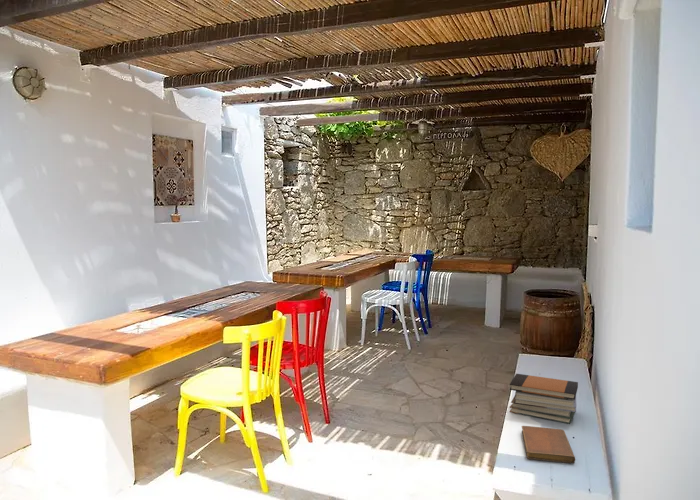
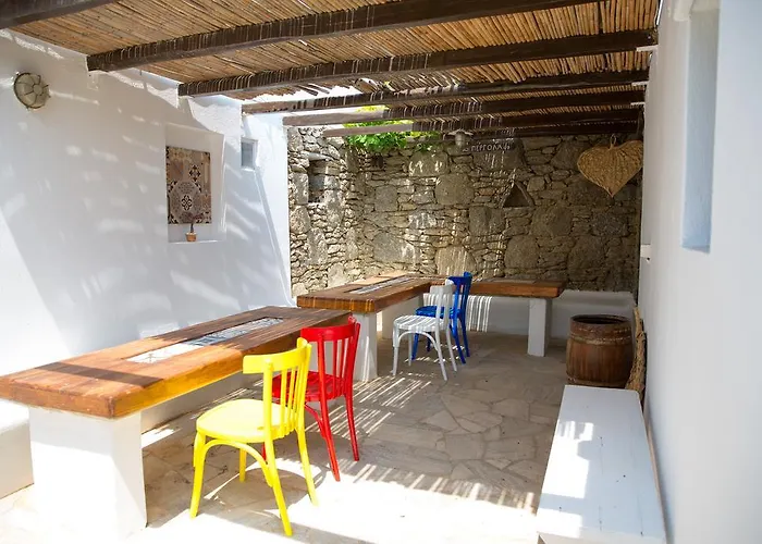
- book stack (543, 397)
- notebook (546, 443)
